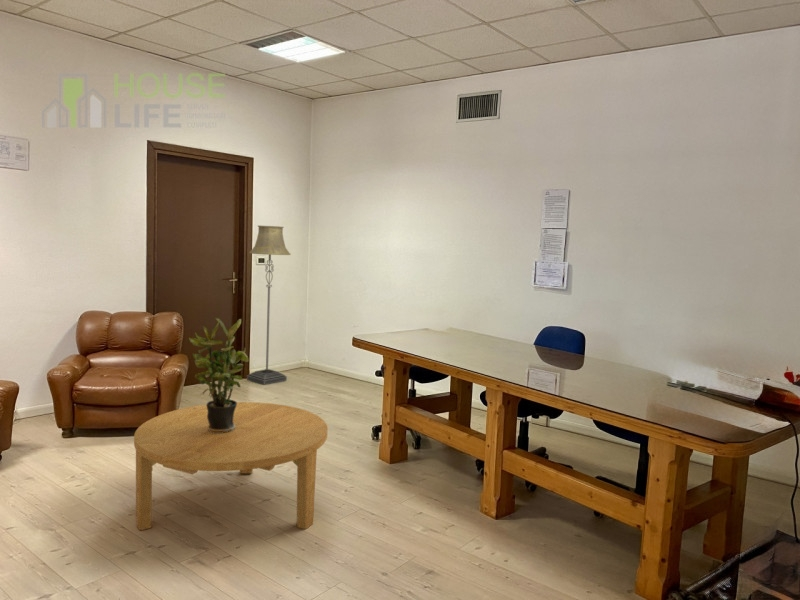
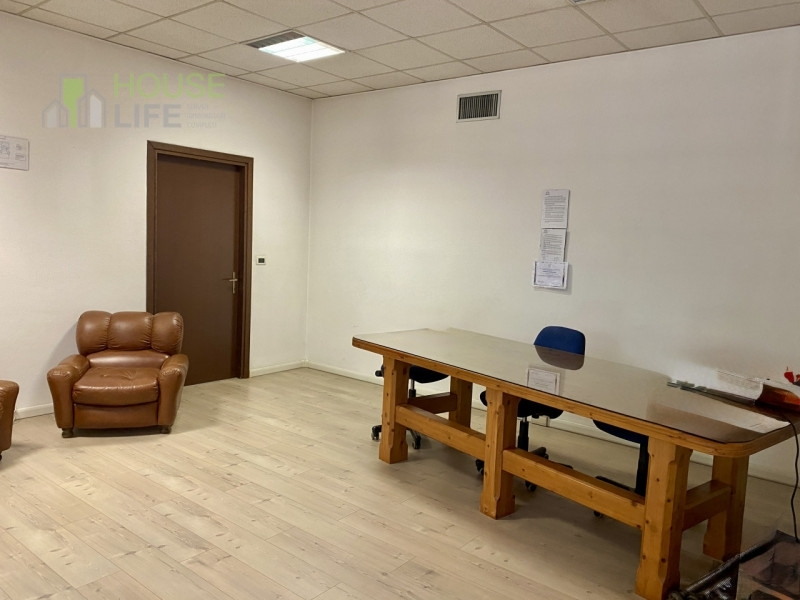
- potted plant (217, 374)
- floor lamp (268, 304)
- coffee table (234, 466)
